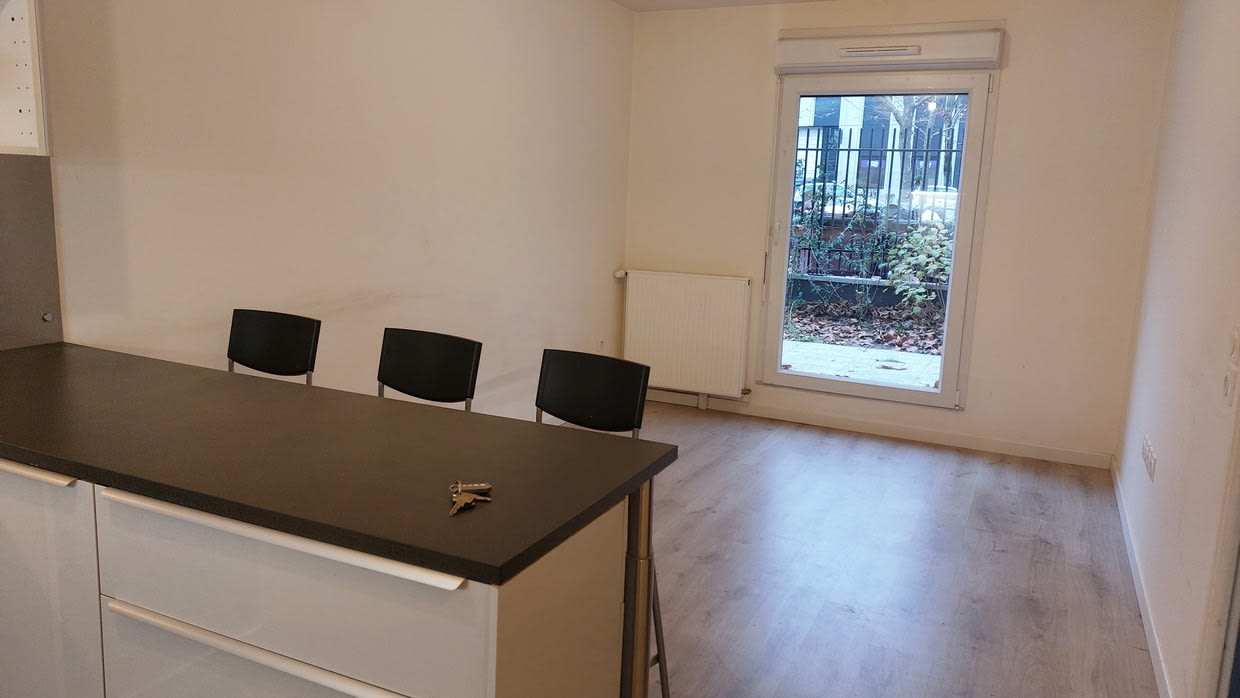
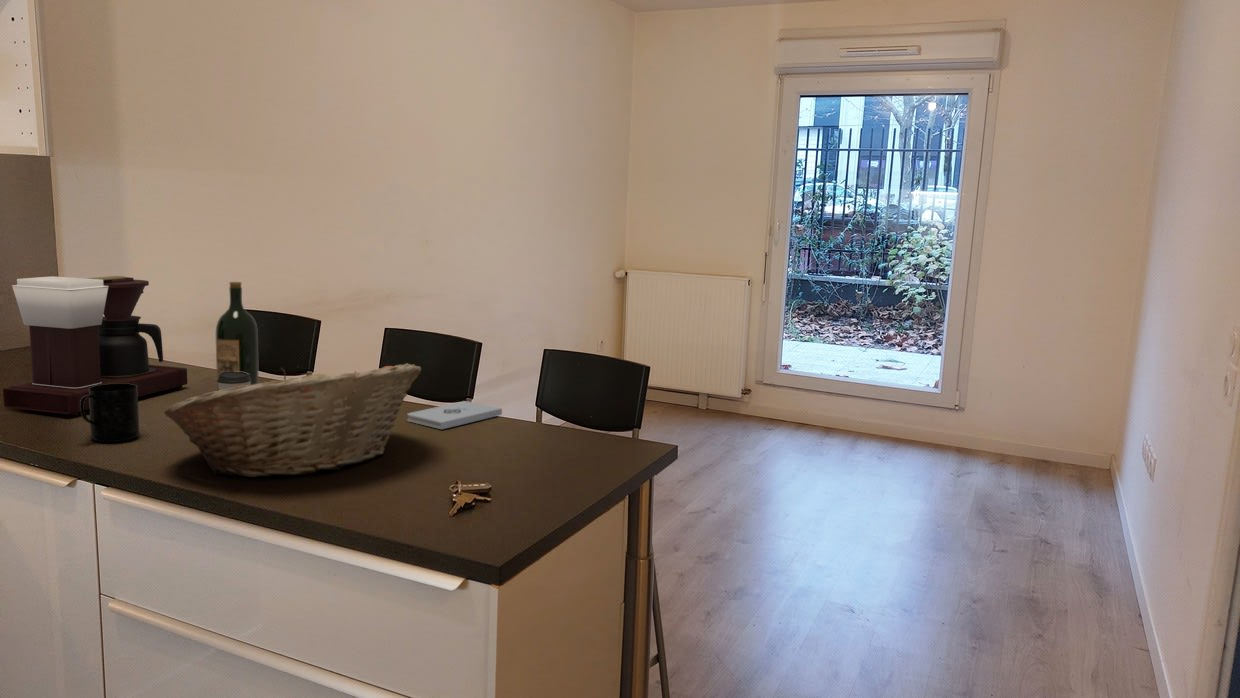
+ fruit basket (301, 409)
+ notepad (454, 414)
+ coffee maker (99, 337)
+ coffee cup (230, 388)
+ mug (108, 413)
+ wine bottle (236, 339)
